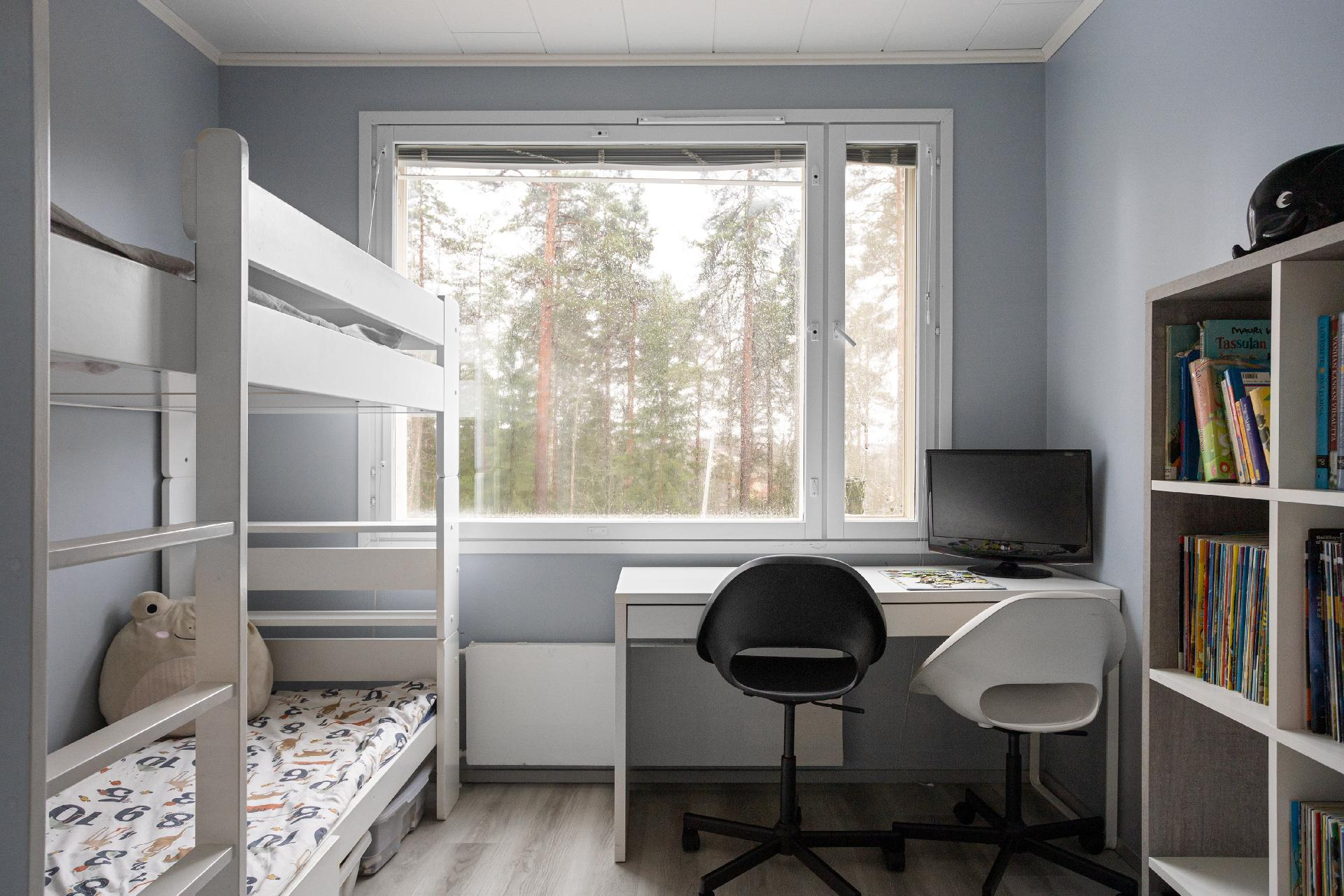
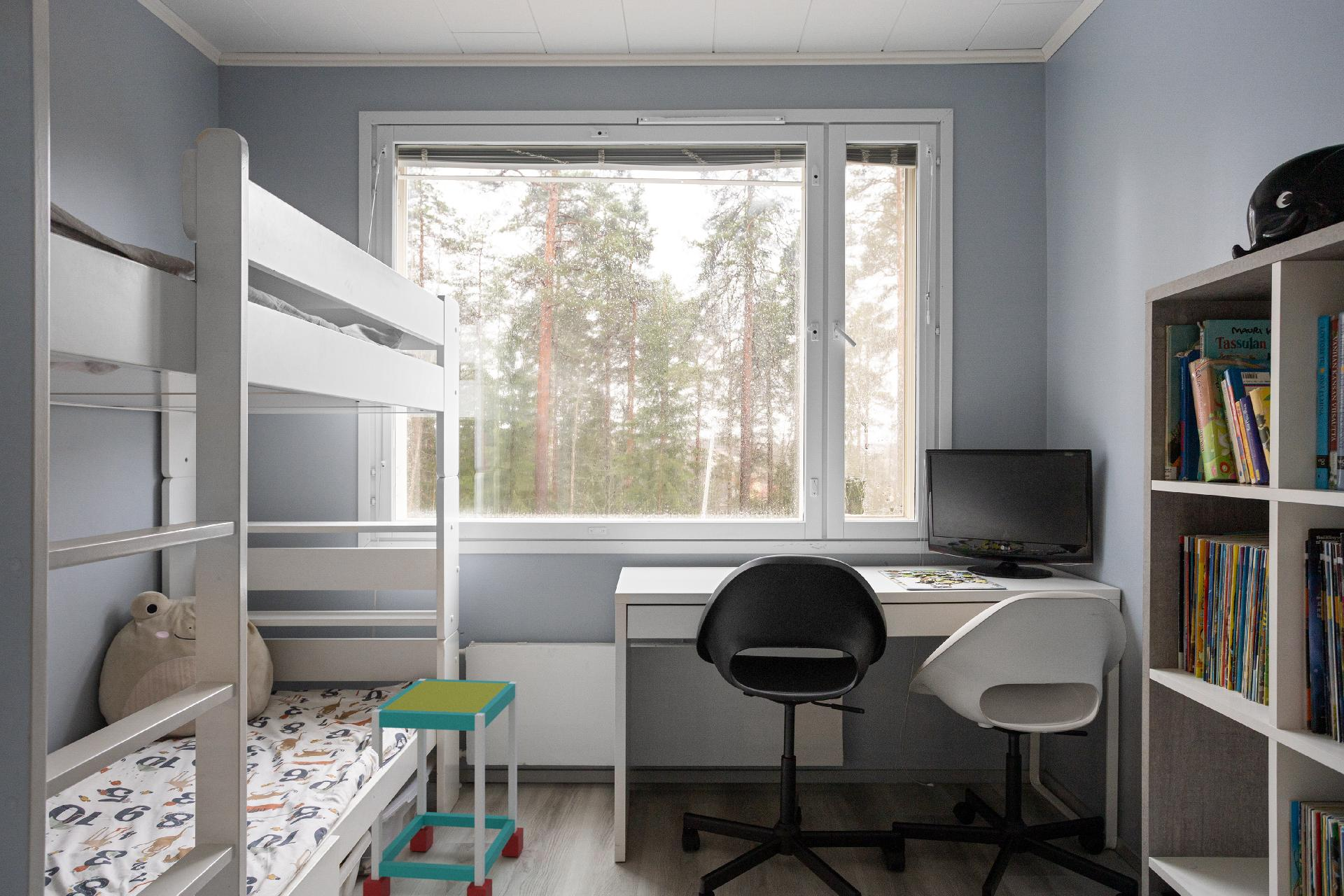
+ side table (426, 785)
